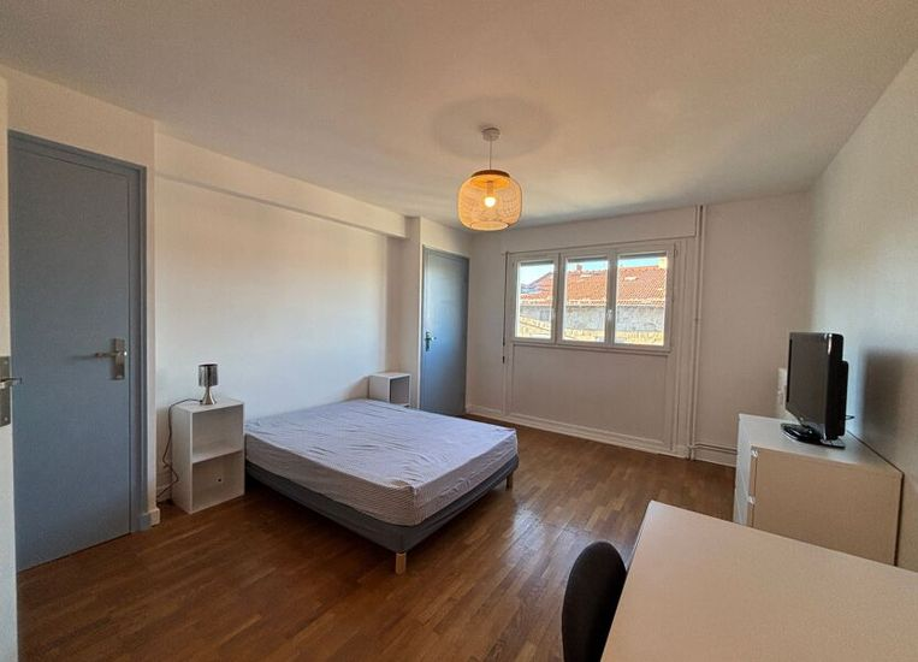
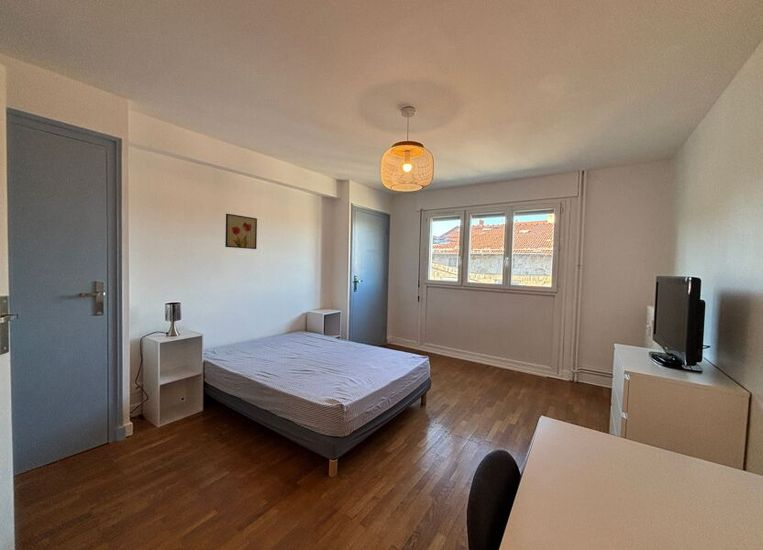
+ wall art (241, 232)
